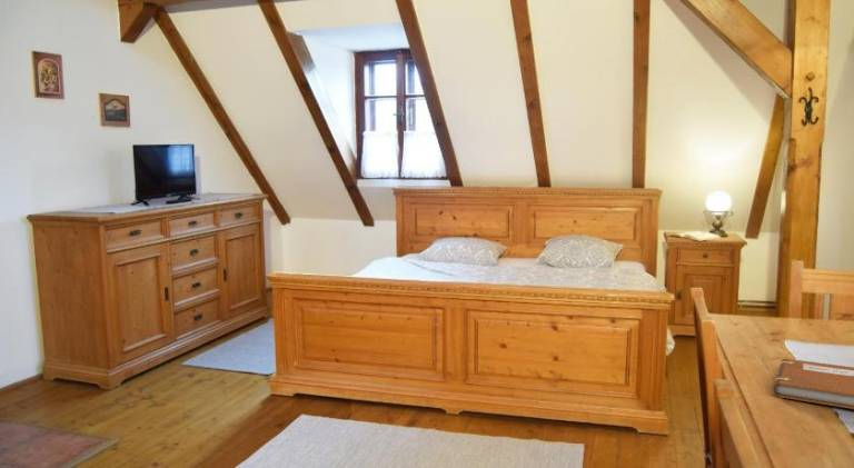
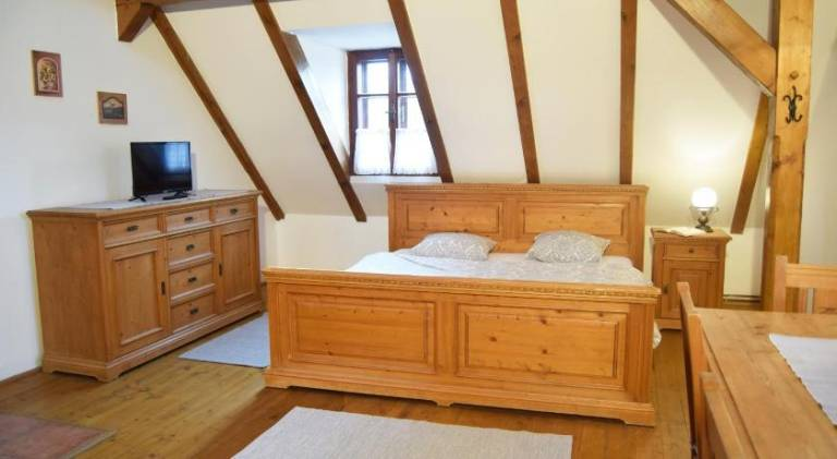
- notebook (822, 381)
